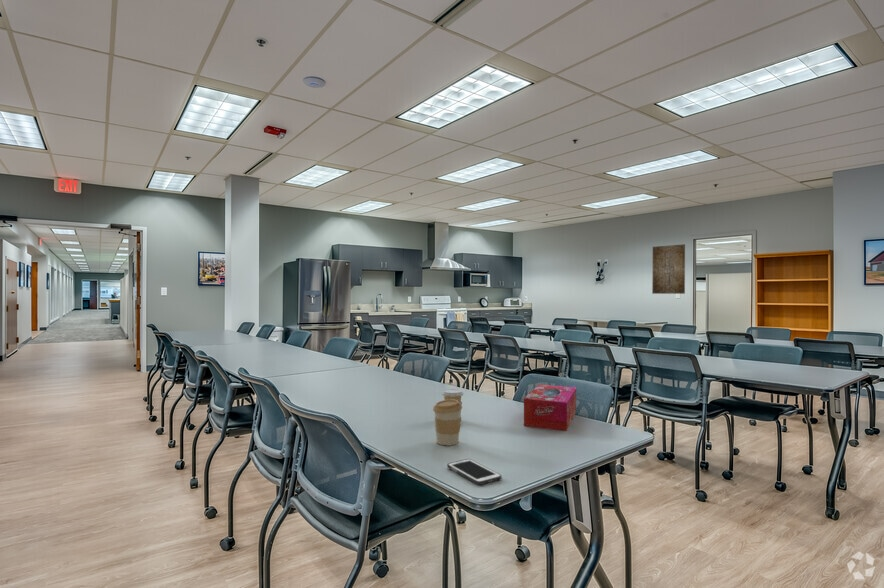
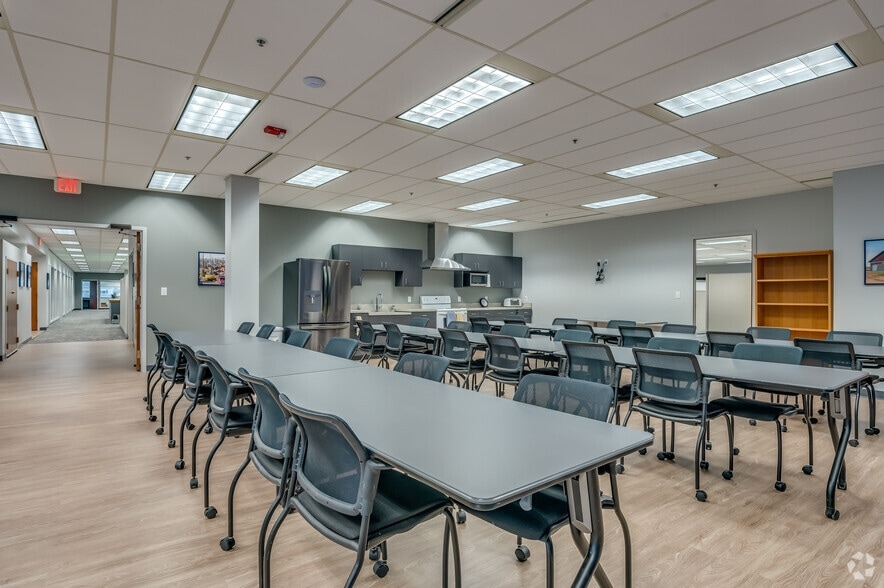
- wall art (668, 269)
- coffee cup (452, 399)
- coffee cup (447, 421)
- cell phone (473, 471)
- tissue box (551, 405)
